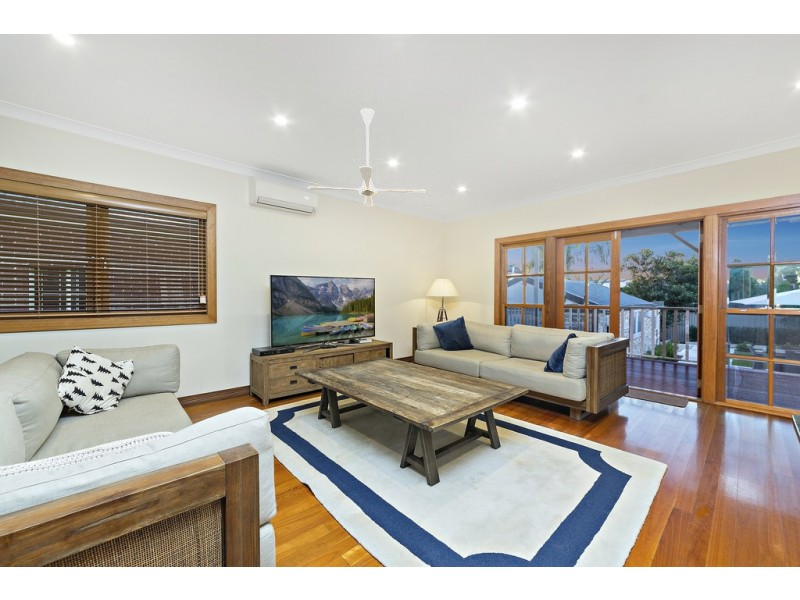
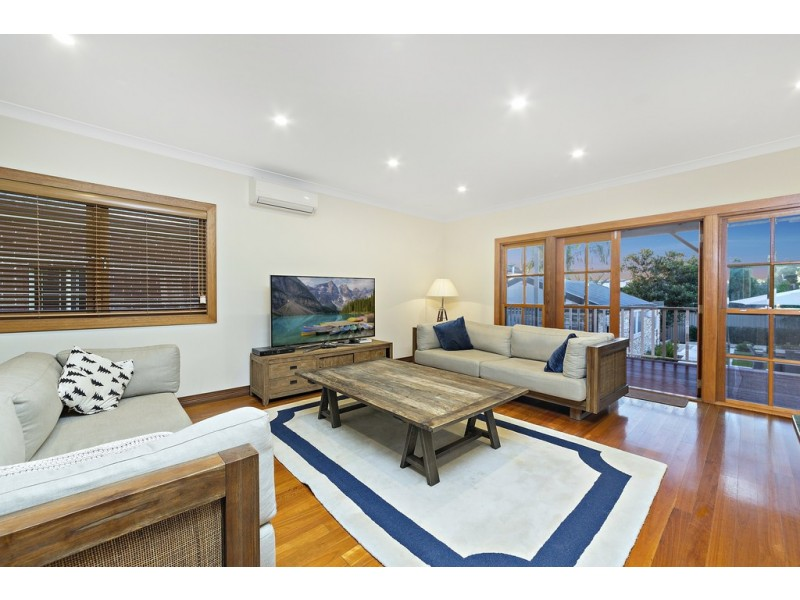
- ceiling fan (367, 153)
